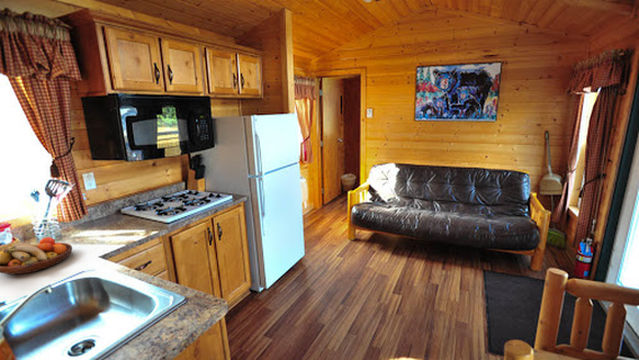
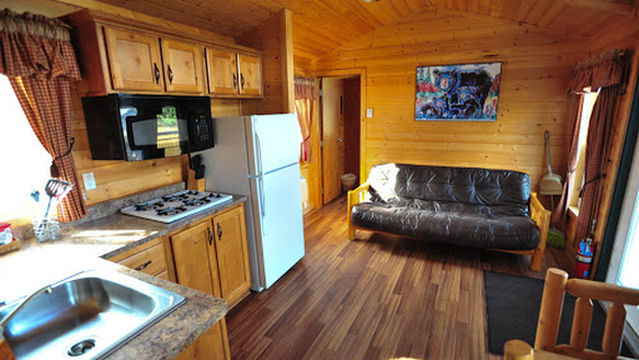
- fruit bowl (34, 252)
